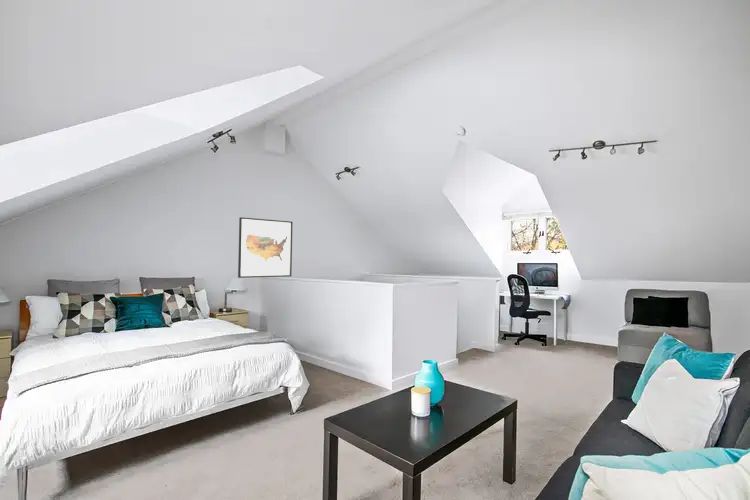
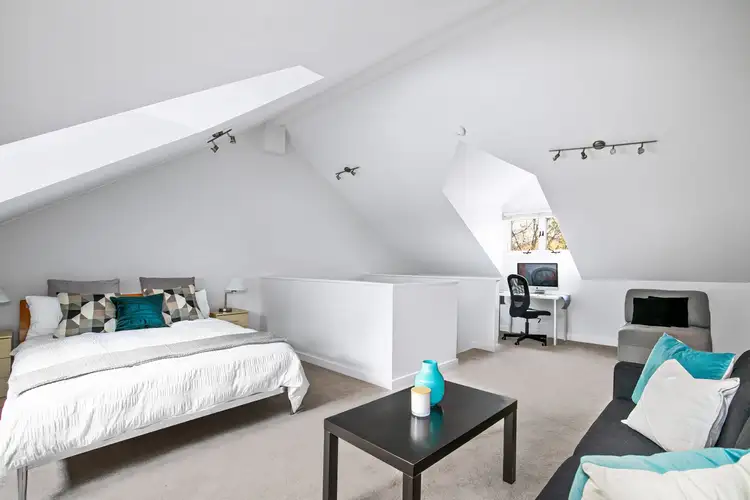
- wall art (266, 248)
